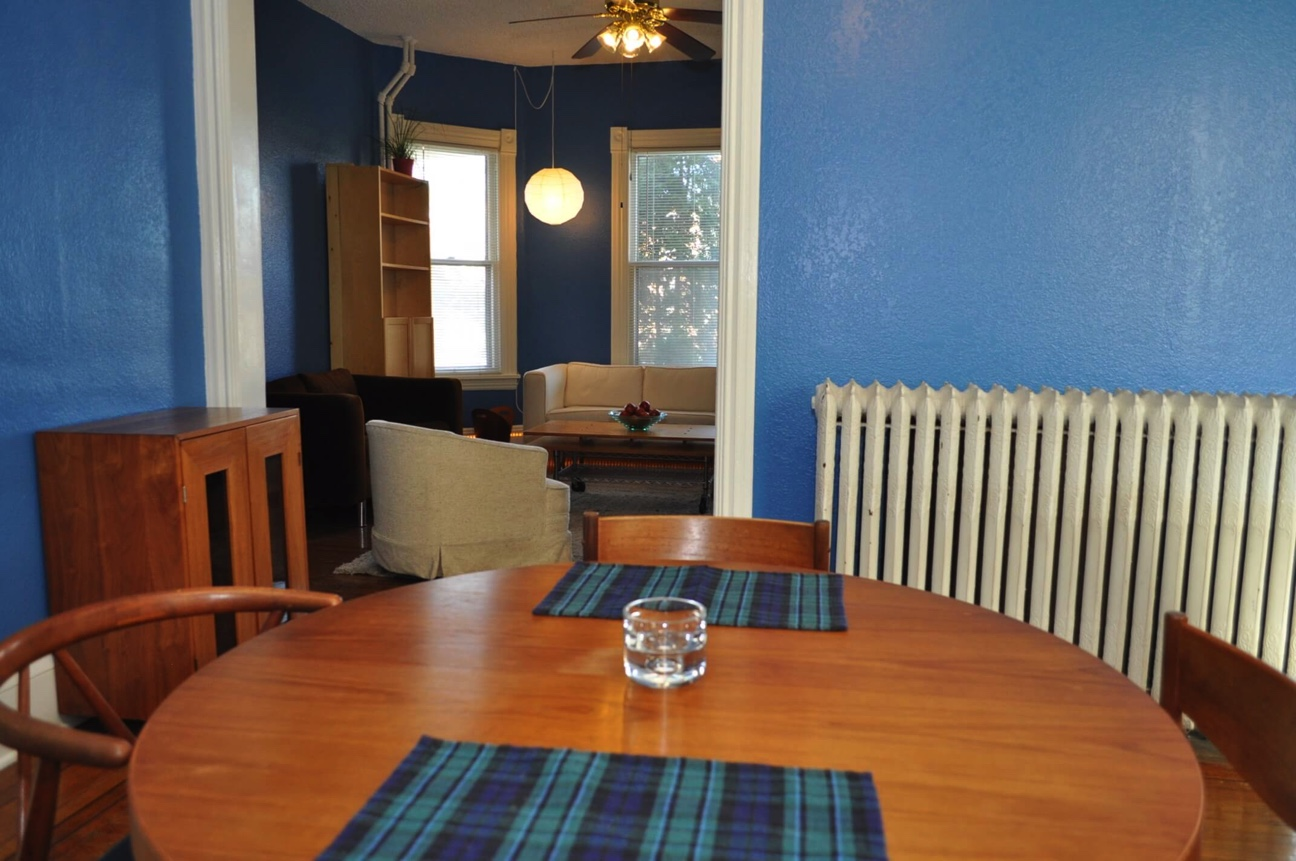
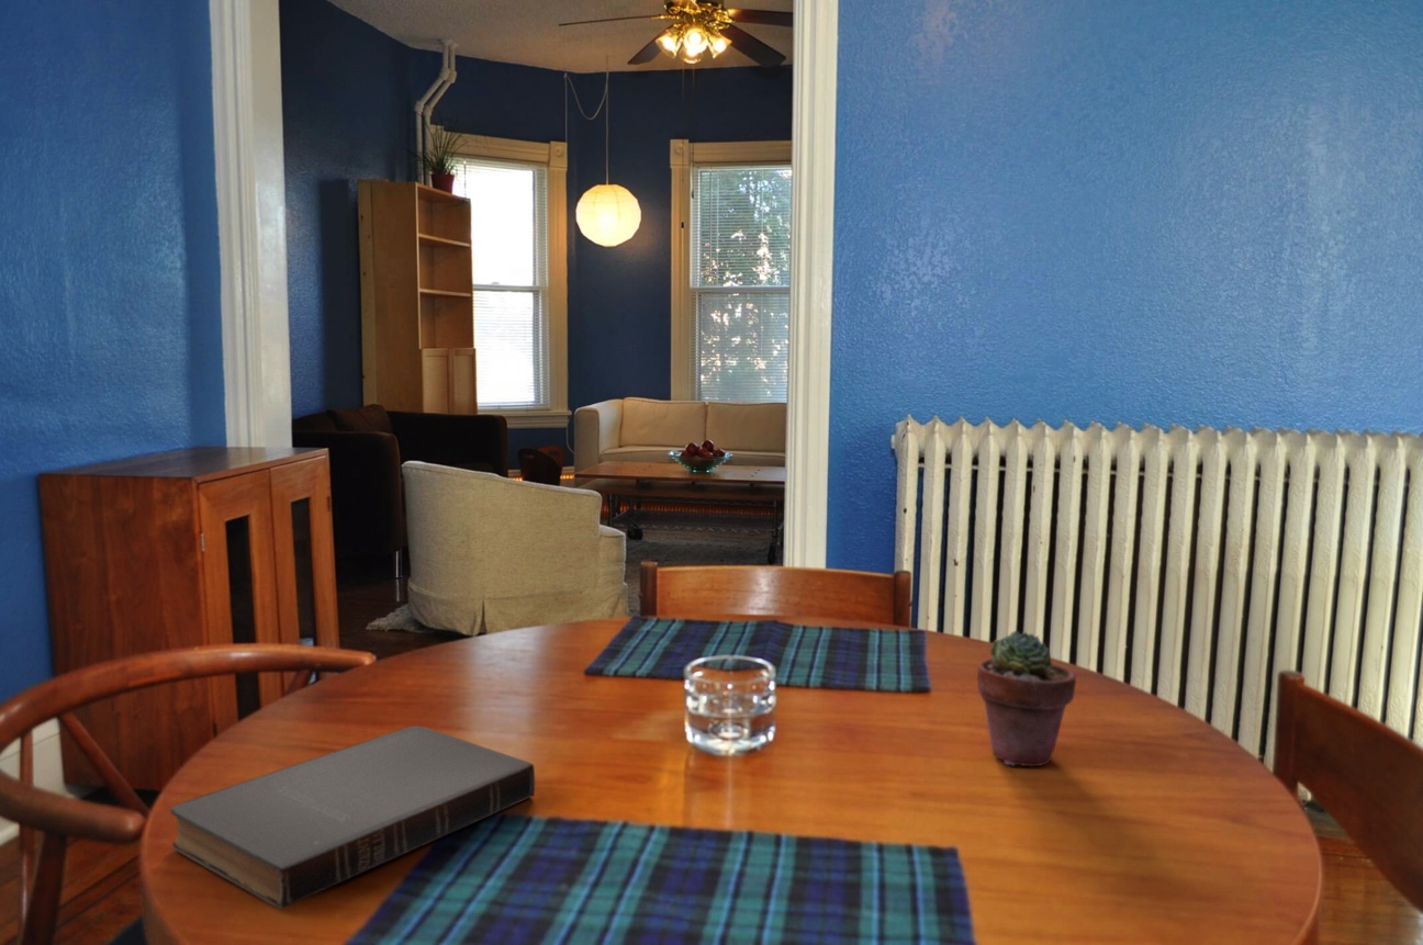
+ book (359, 802)
+ potted succulent (1024, 694)
